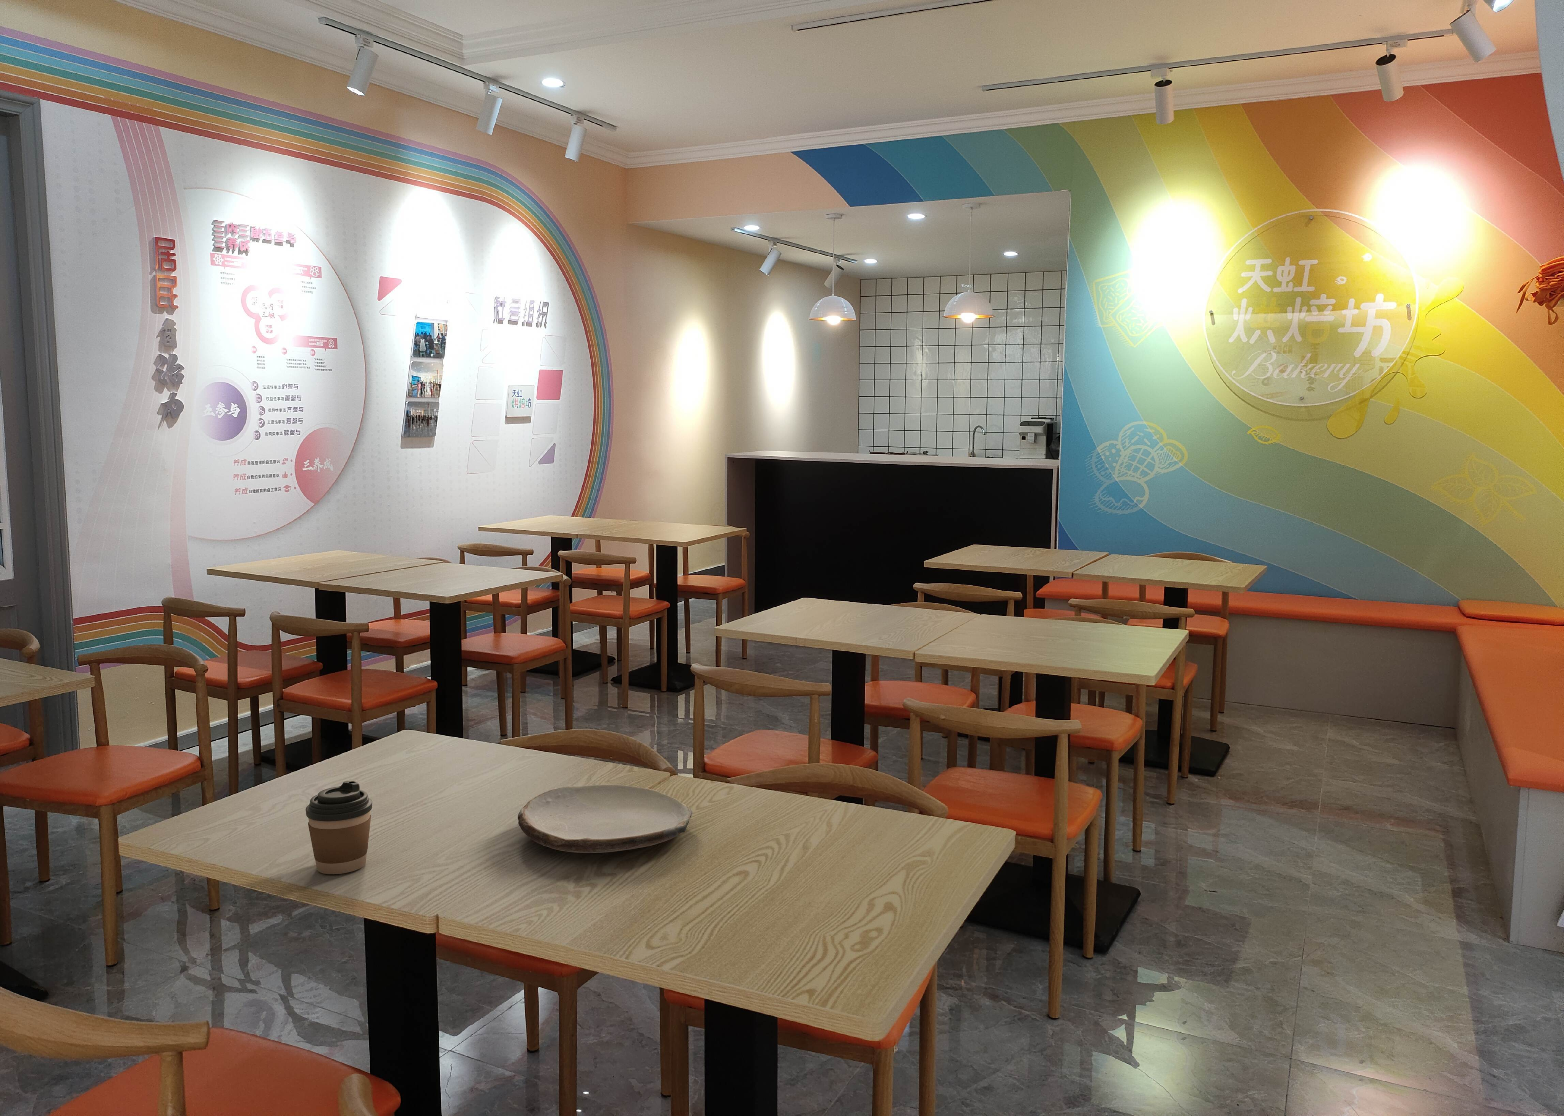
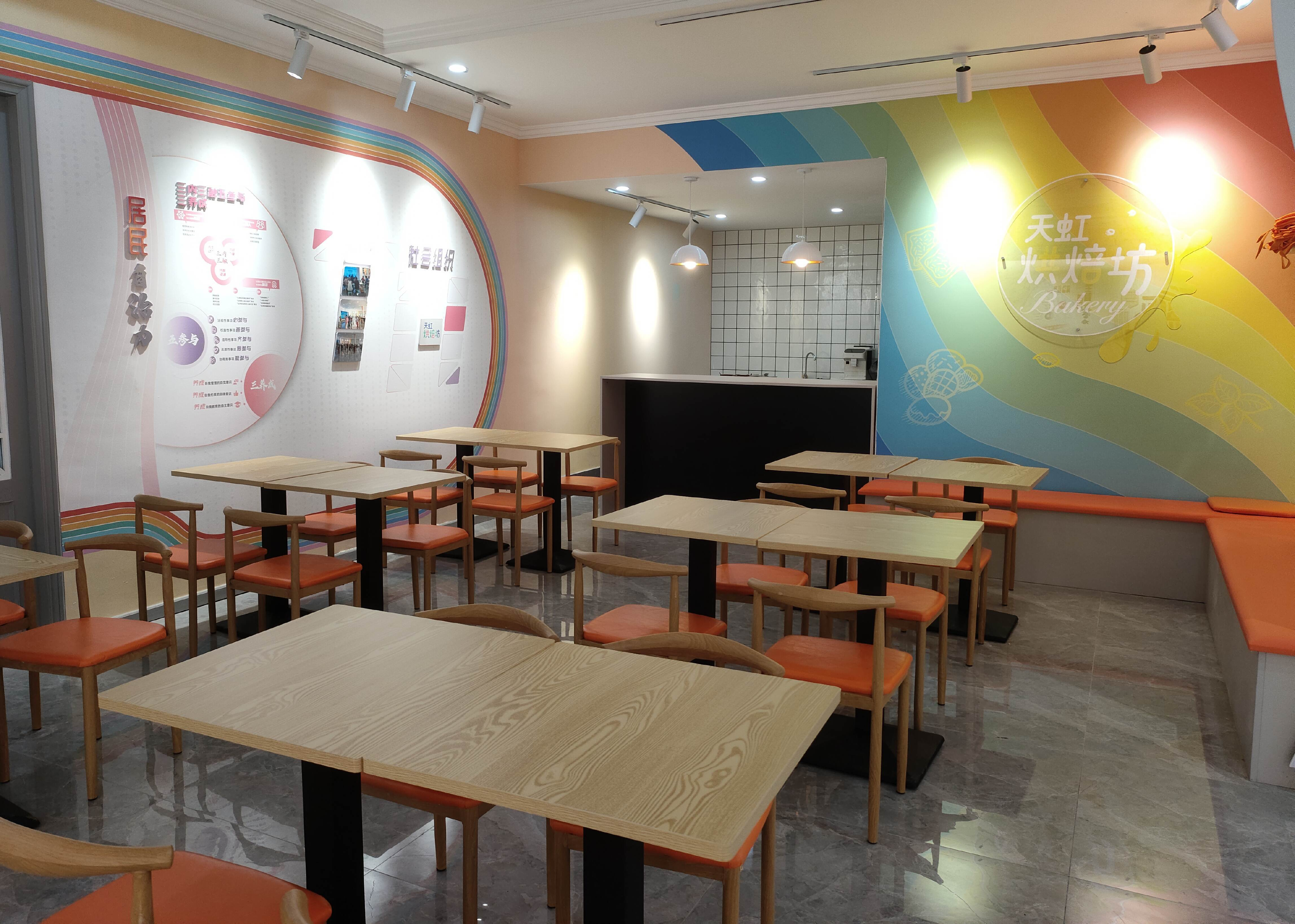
- plate (606, 819)
- coffee cup (339, 826)
